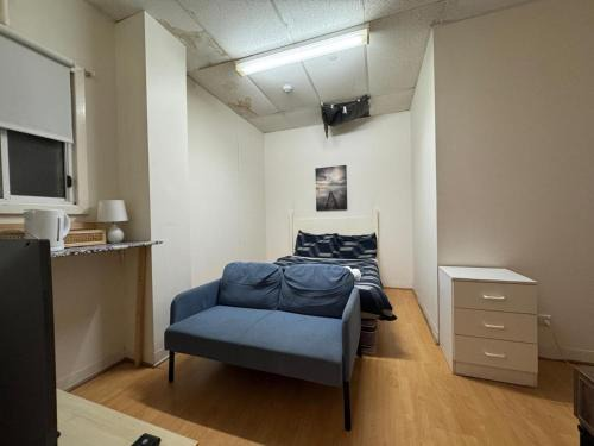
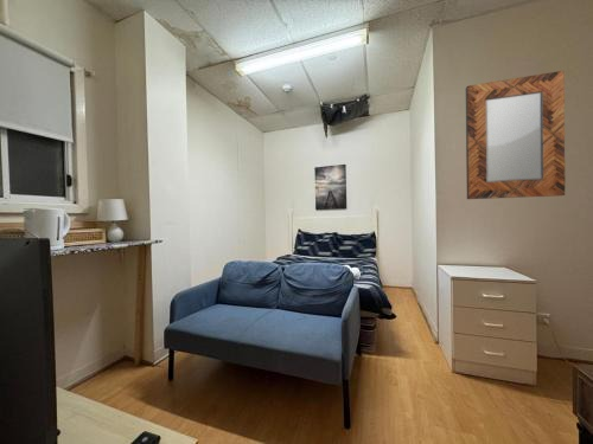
+ home mirror (512, 139)
